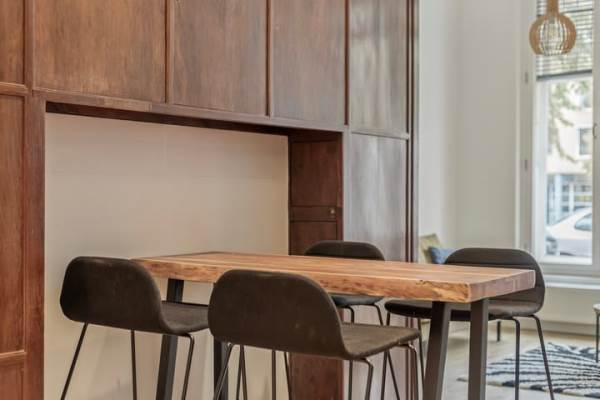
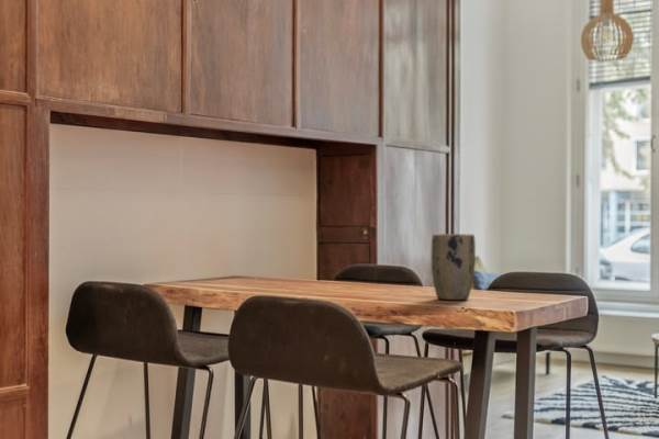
+ plant pot (453, 266)
